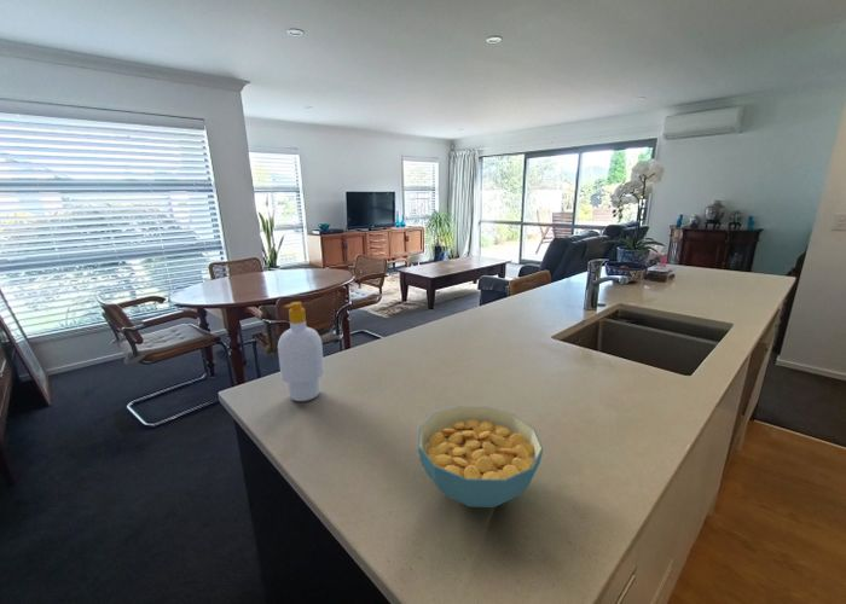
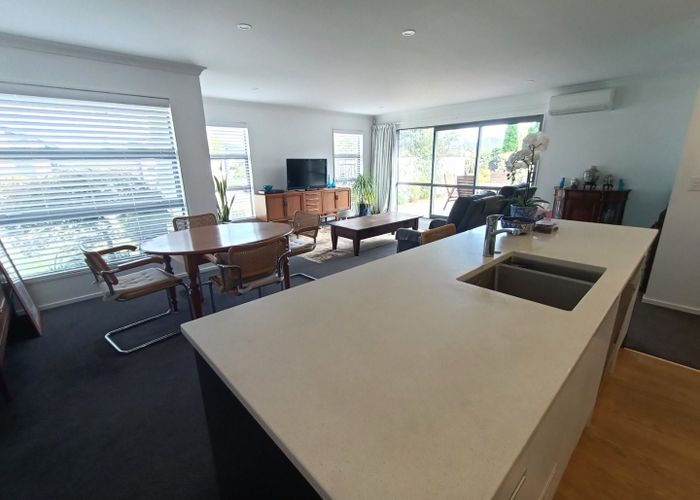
- soap bottle (300, 350)
- cereal bowl (477, 463)
